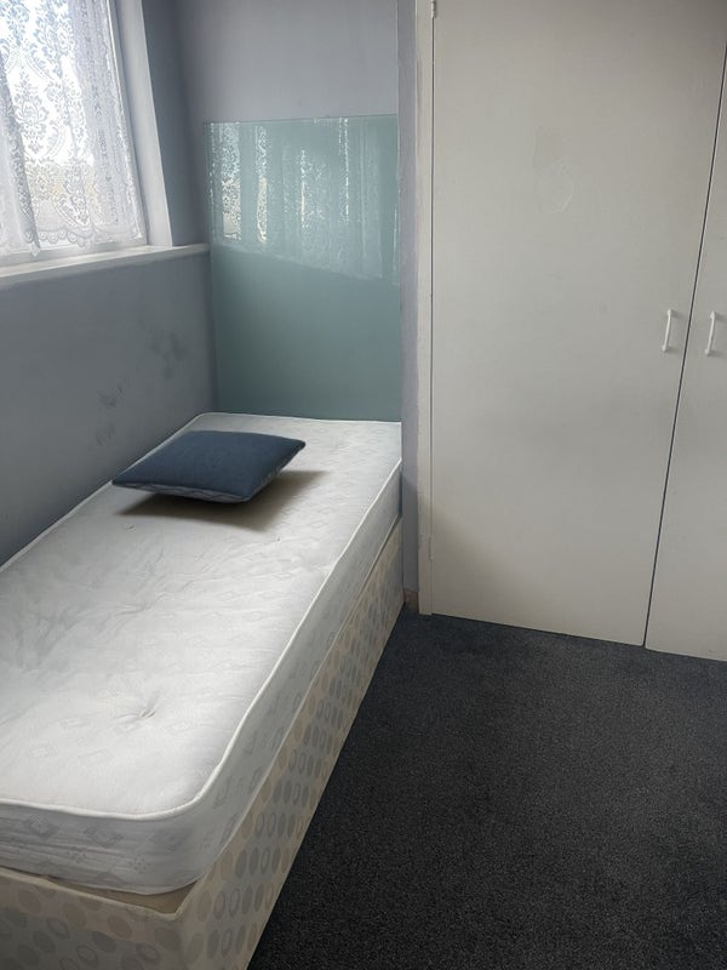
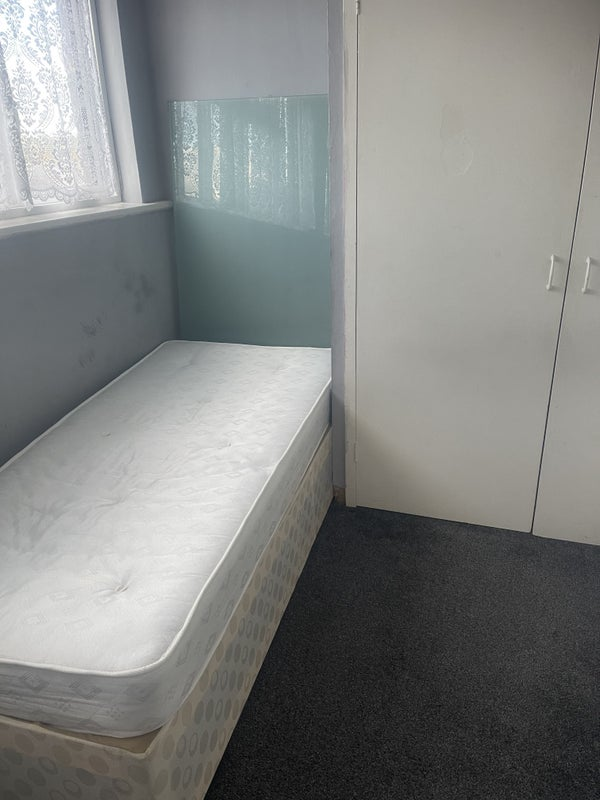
- pillow (214, 463)
